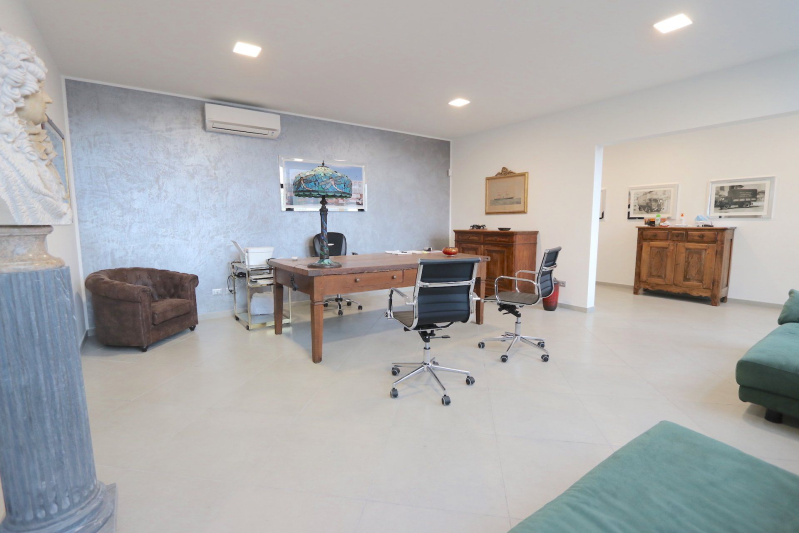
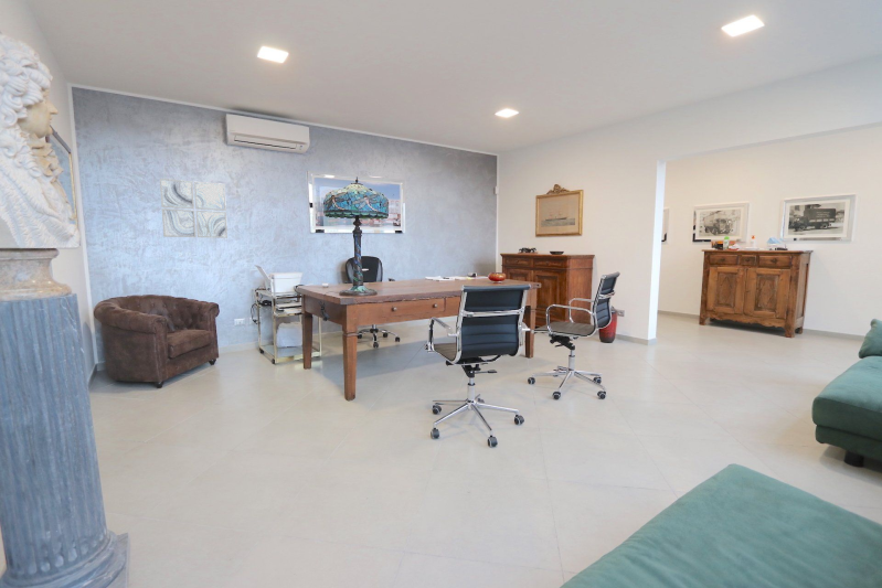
+ wall art (195, 209)
